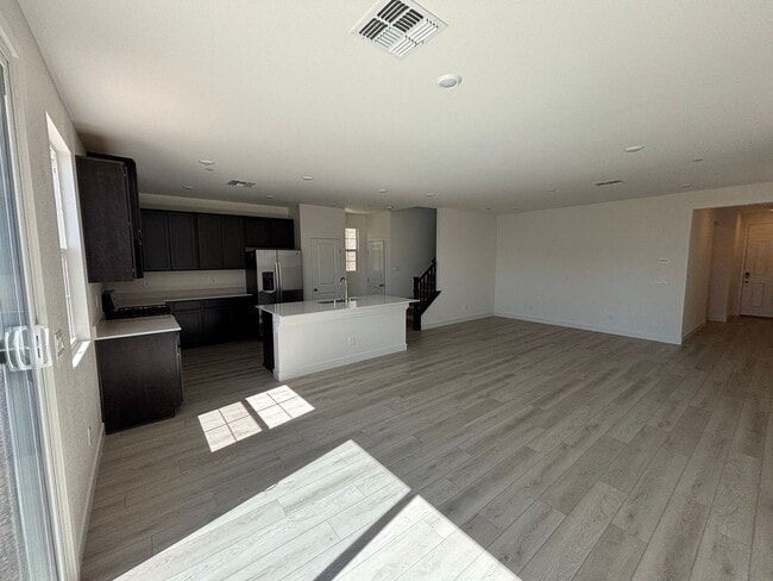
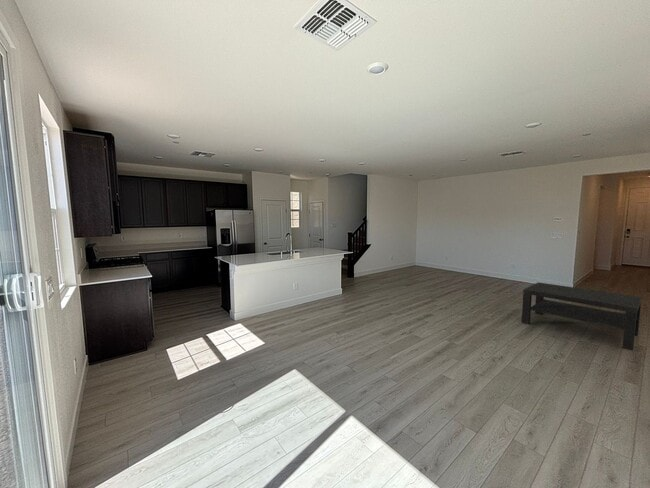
+ coffee table (577, 310)
